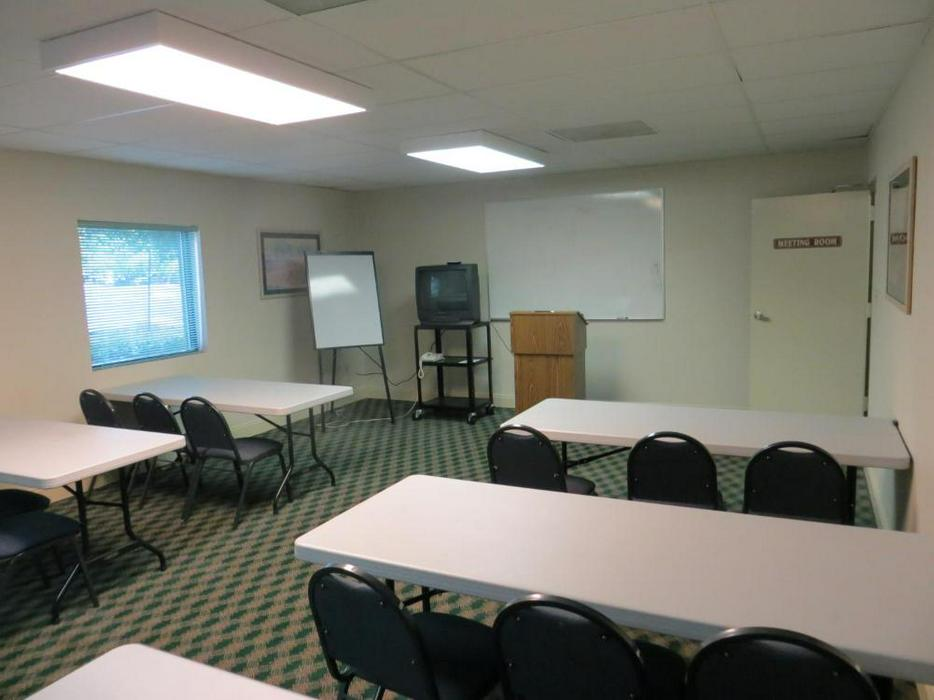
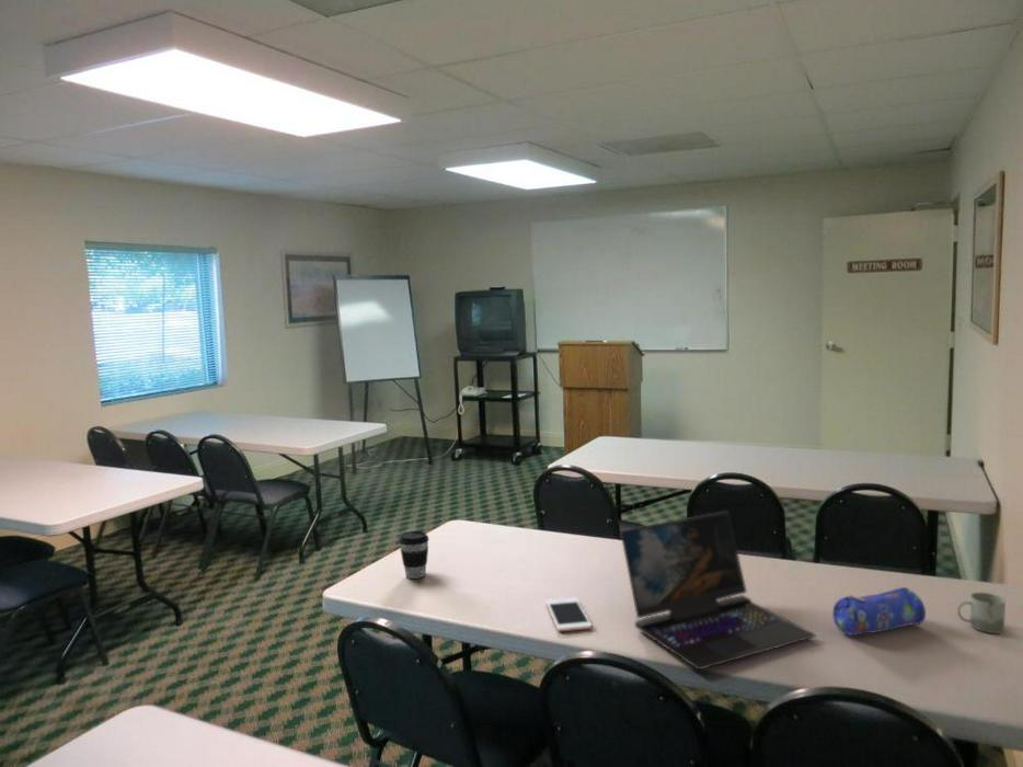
+ laptop (714, 583)
+ cup (980, 611)
+ coffee cup (414, 554)
+ cell phone (567, 614)
+ pencil case (877, 609)
